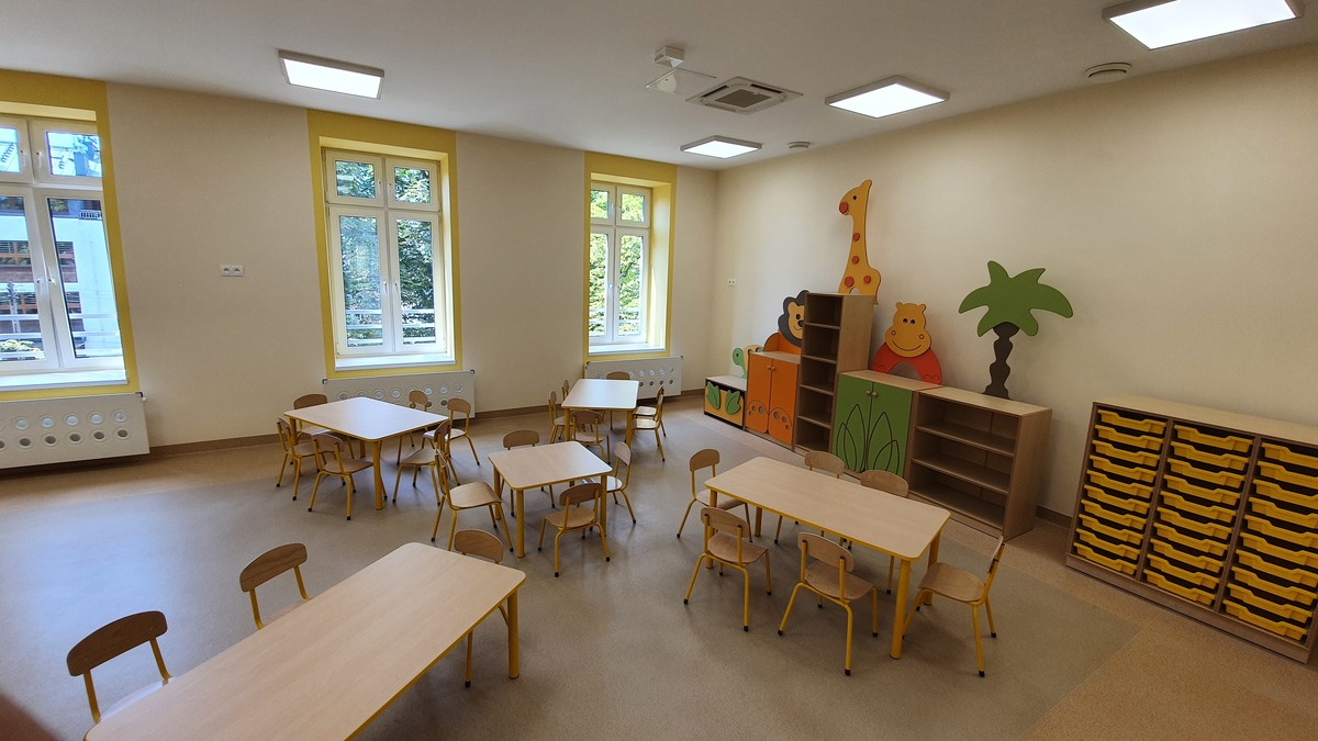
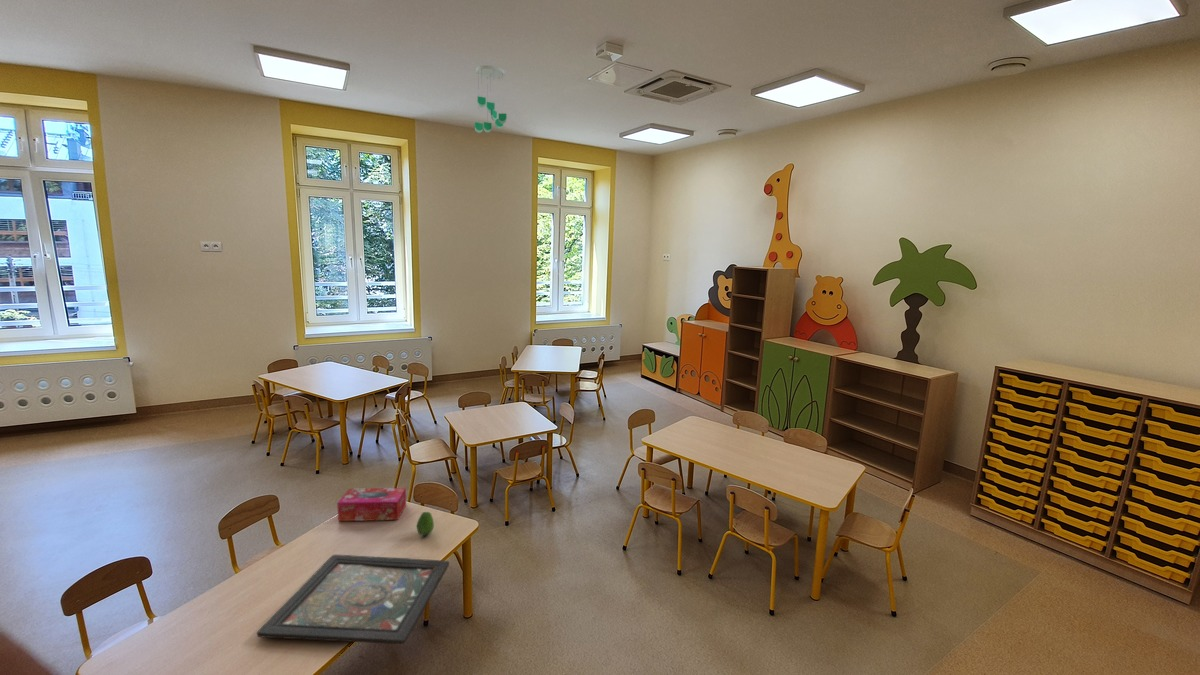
+ ceiling mobile (490, 102)
+ tissue box (373, 504)
+ board game (364, 594)
+ fruit (425, 523)
